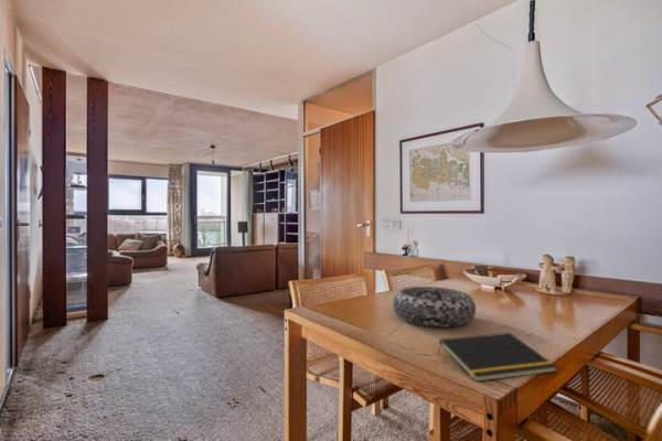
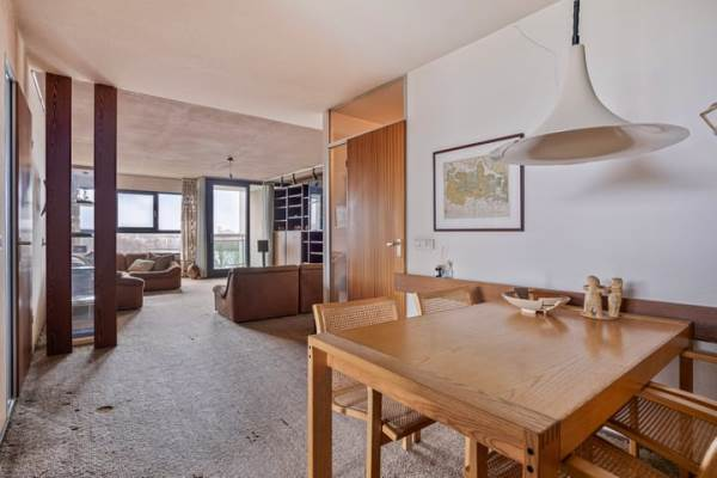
- notepad (494, 354)
- decorative bowl (433, 305)
